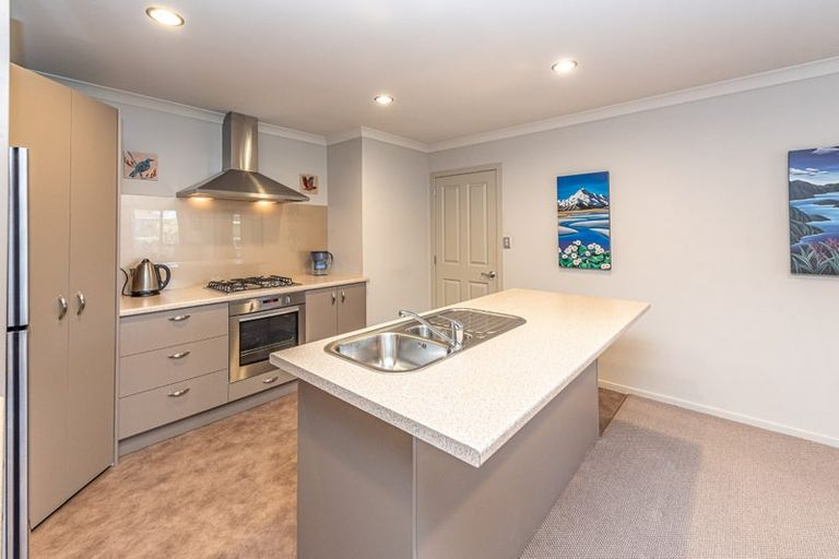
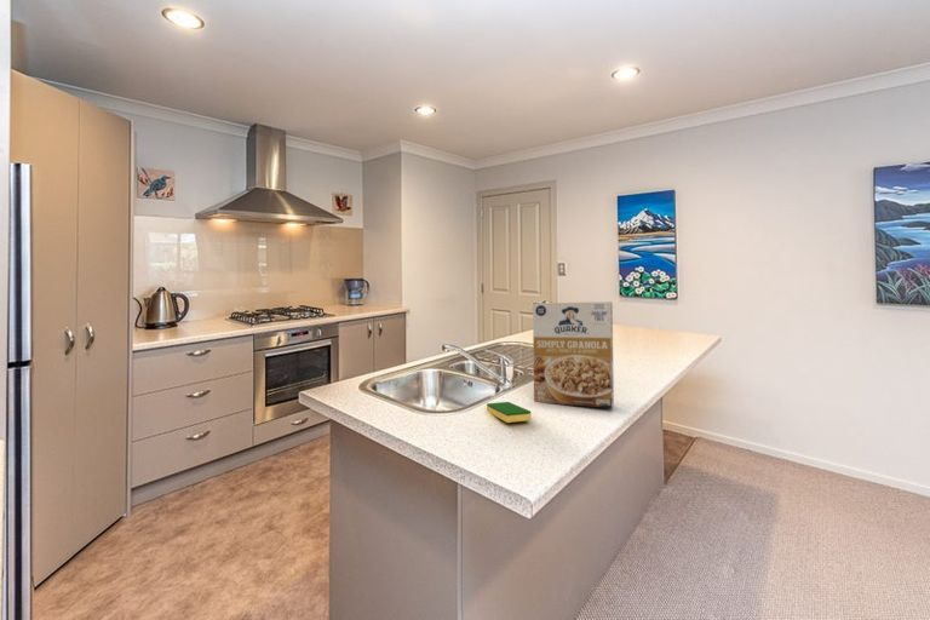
+ cereal box (572, 352)
+ dish sponge (507, 411)
